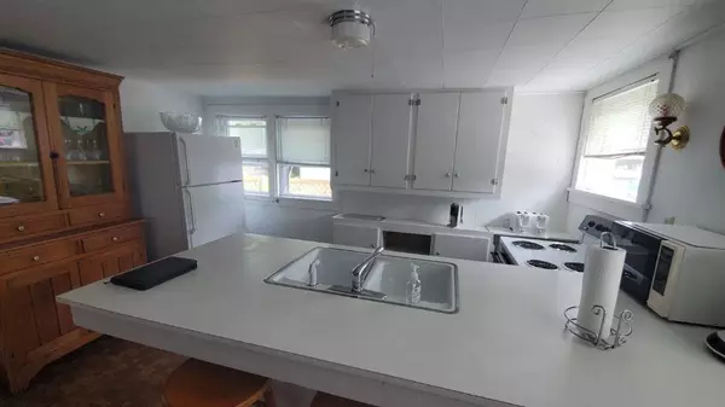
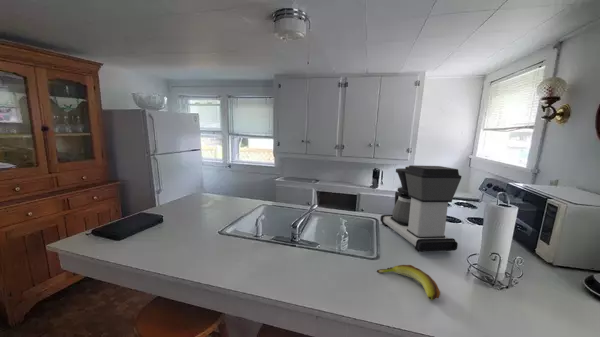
+ banana (406, 275)
+ coffee maker (416, 201)
